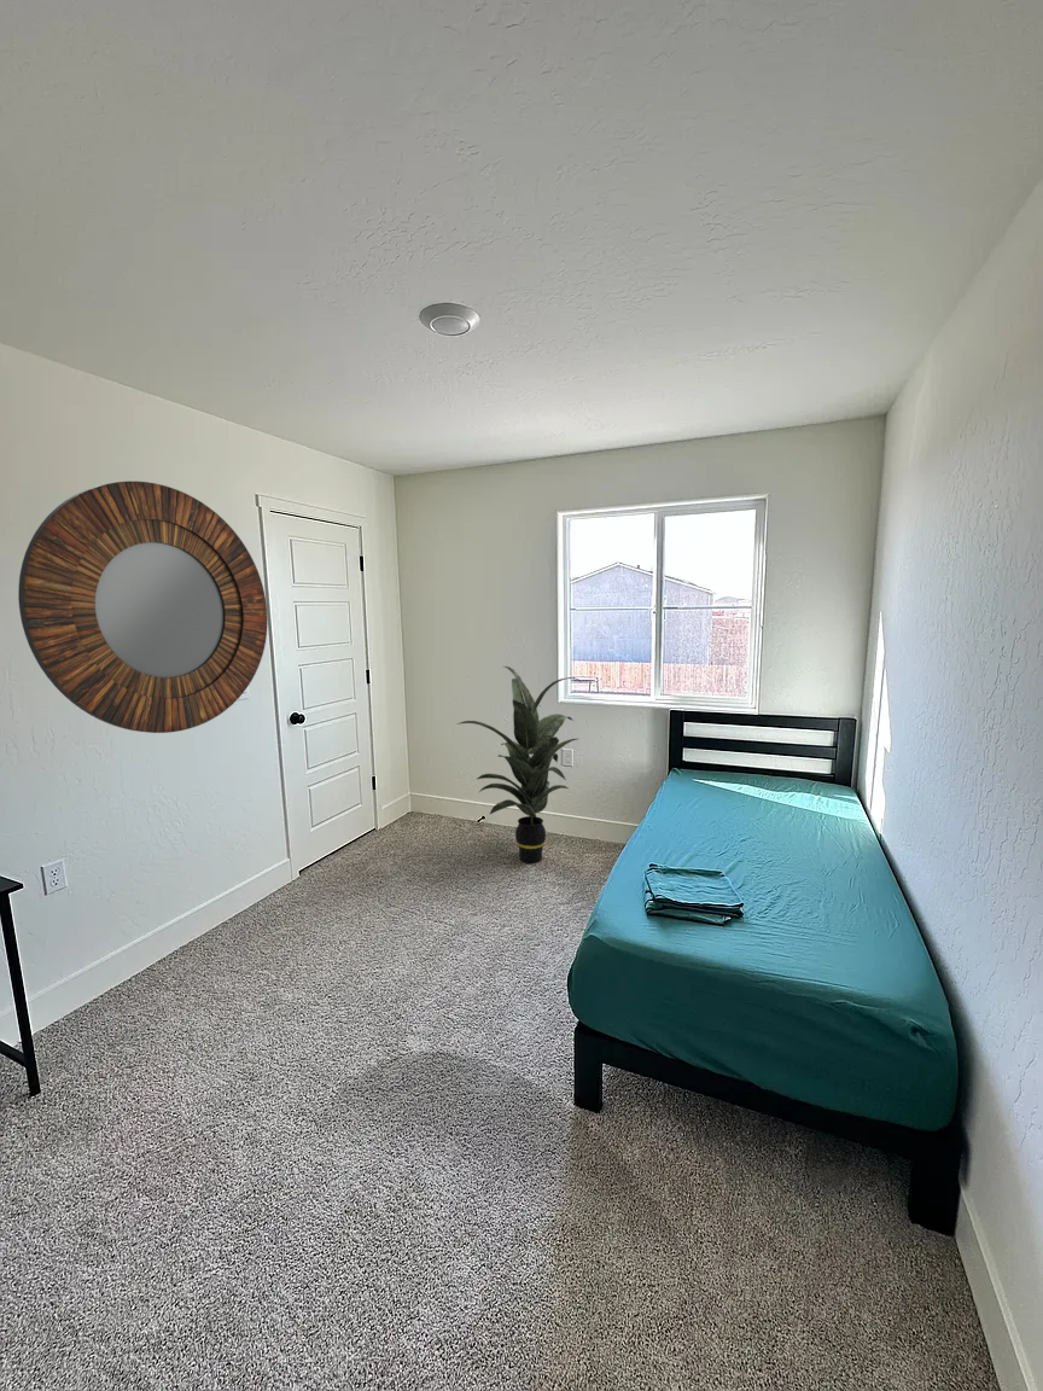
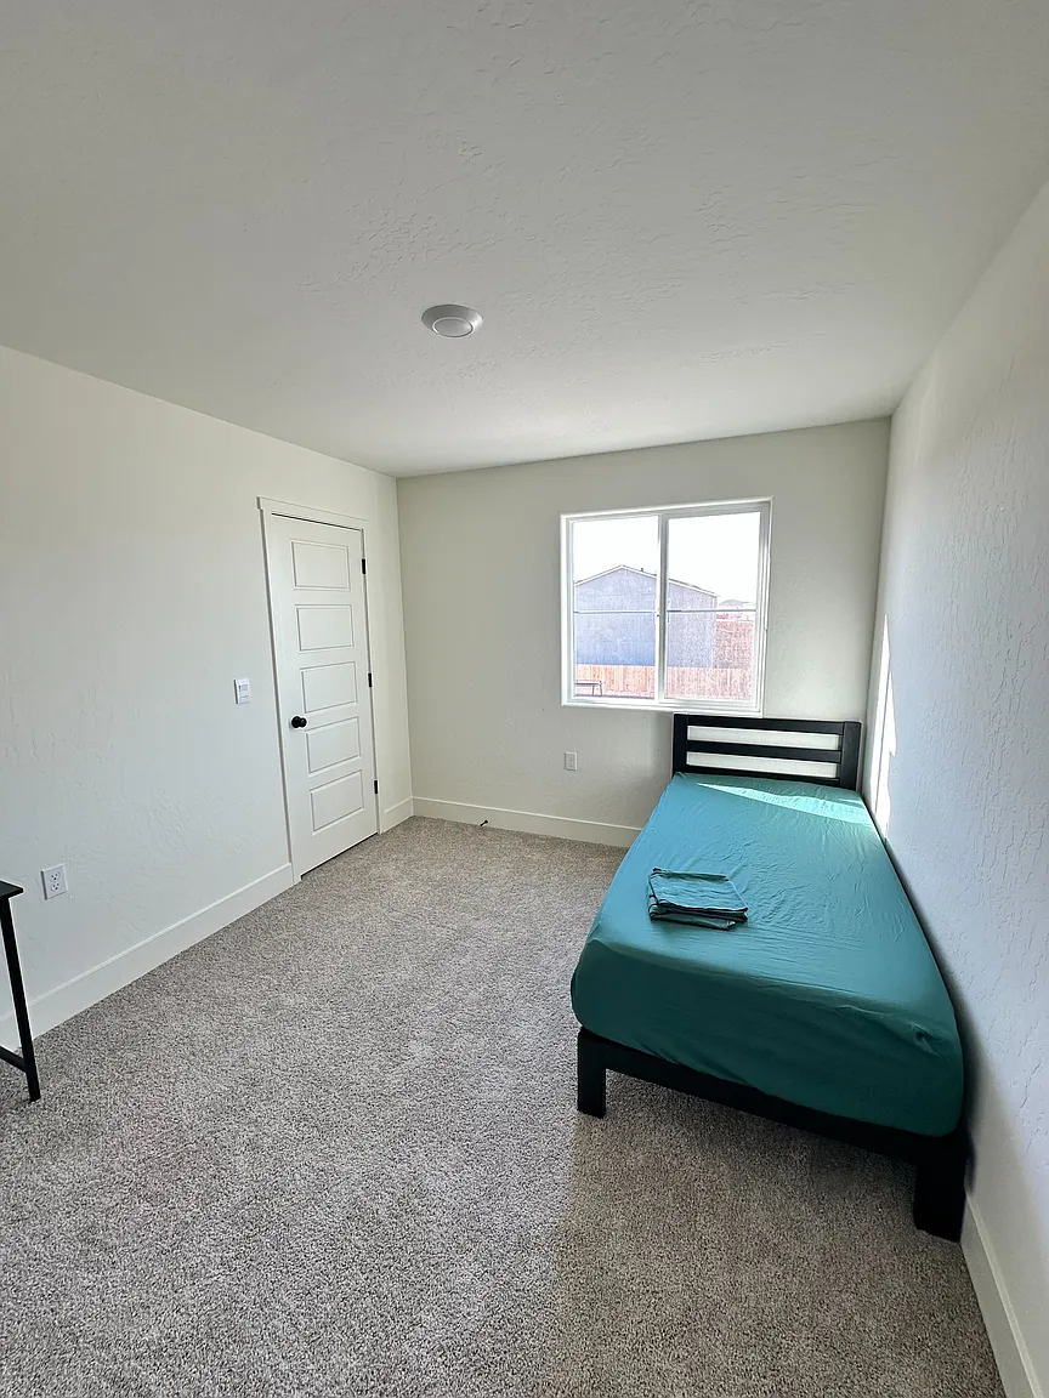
- home mirror (167, 611)
- indoor plant (525, 762)
